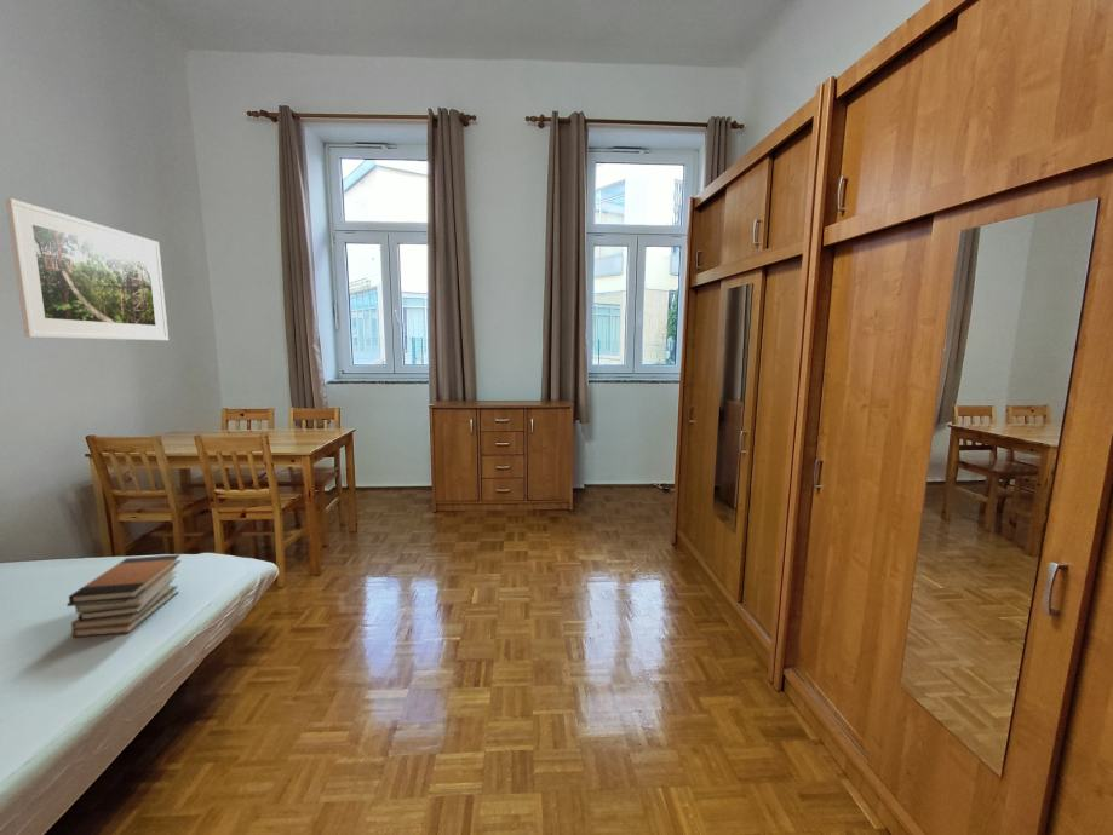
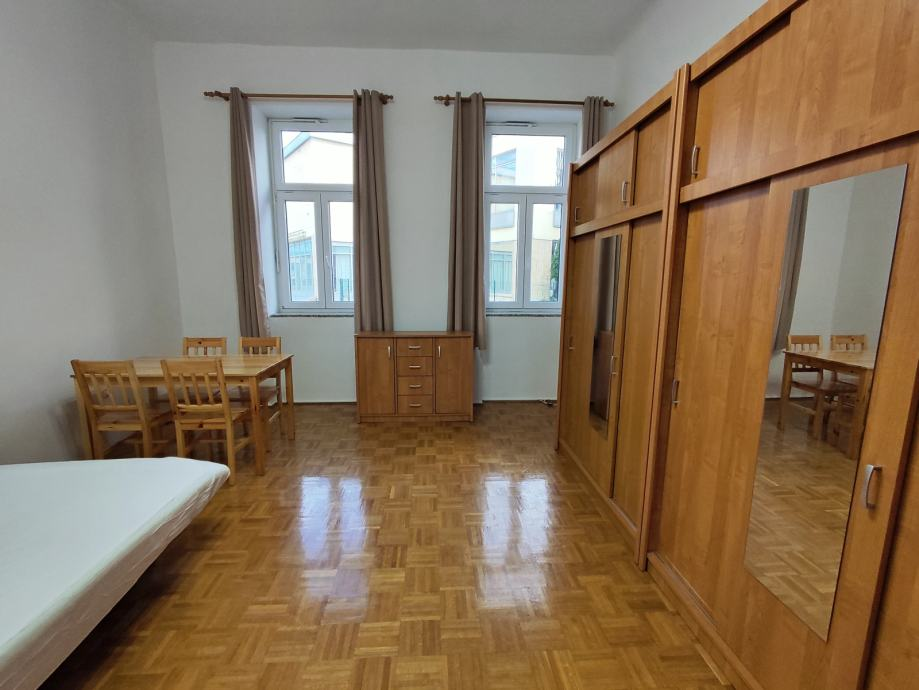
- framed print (102, 282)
- book stack (130, 592)
